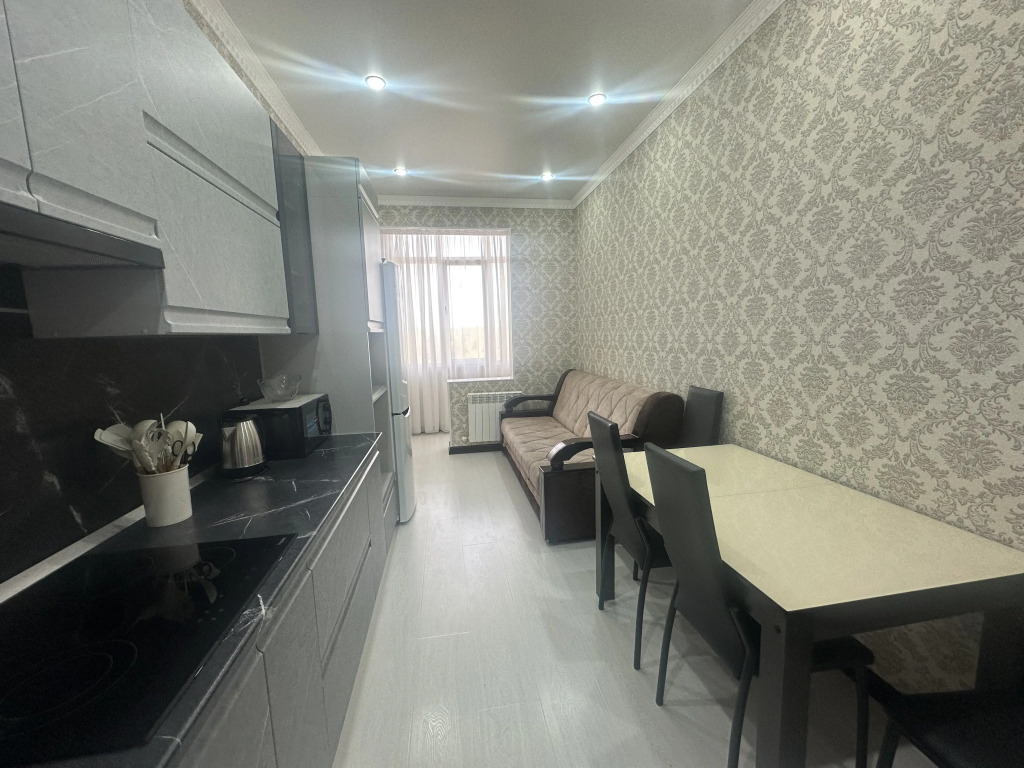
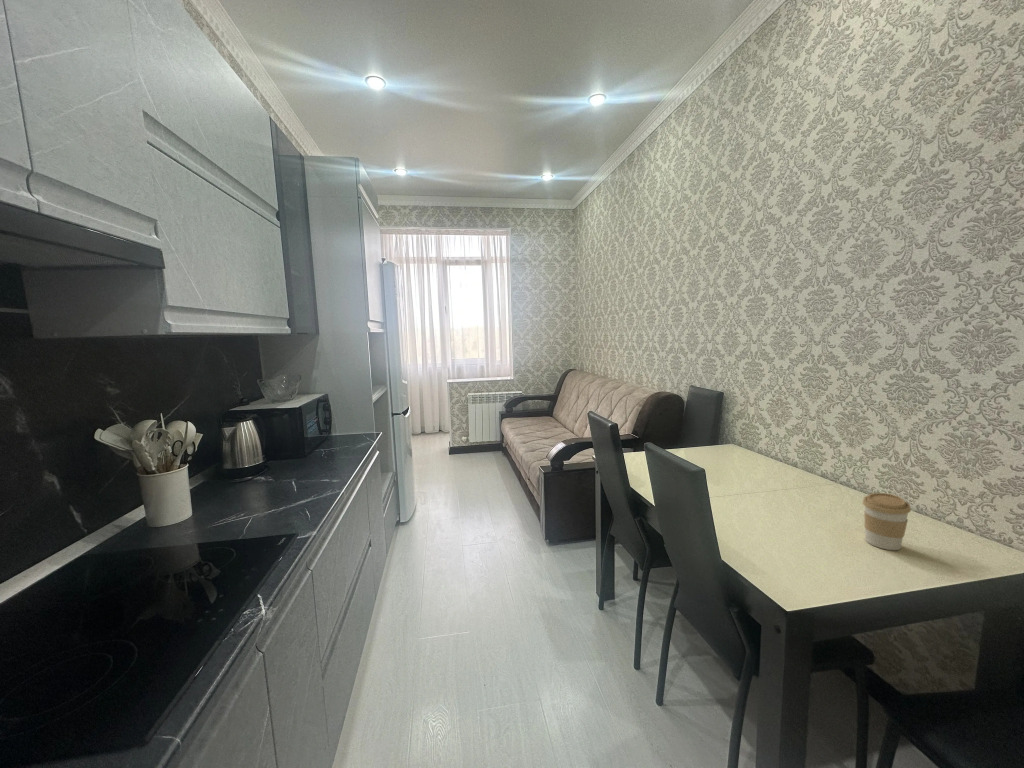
+ coffee cup (884, 520)
